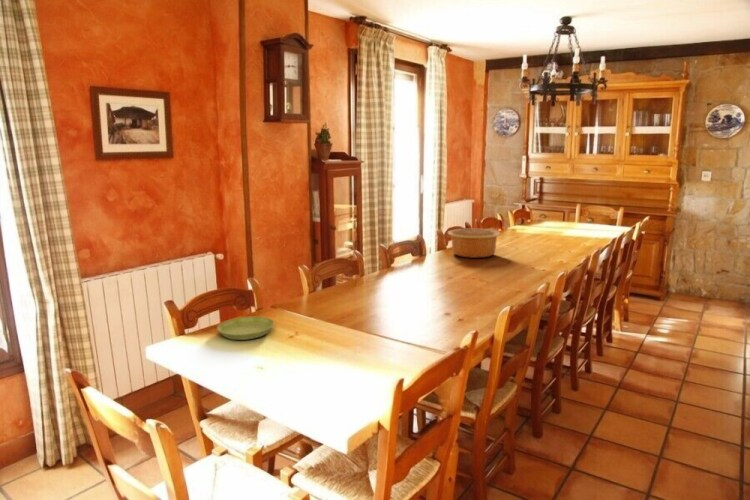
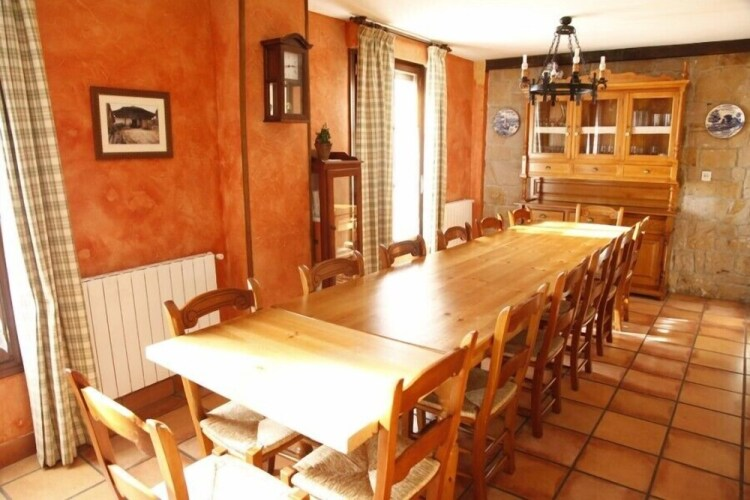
- bowl (473, 243)
- saucer (246, 328)
